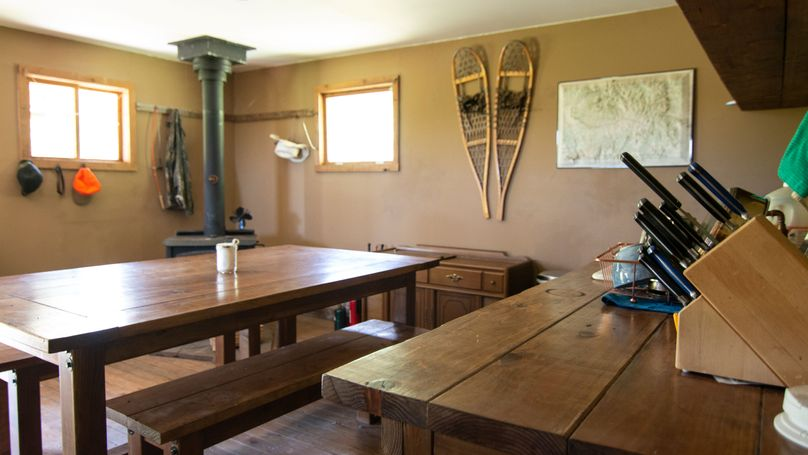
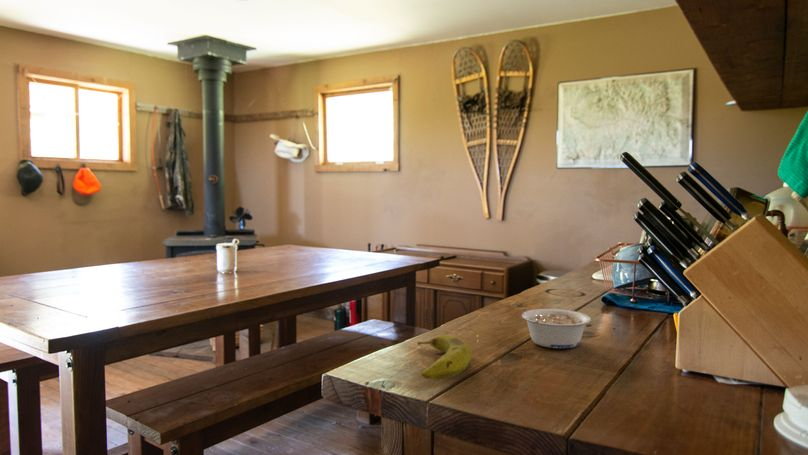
+ fruit (441, 356)
+ legume (555, 327)
